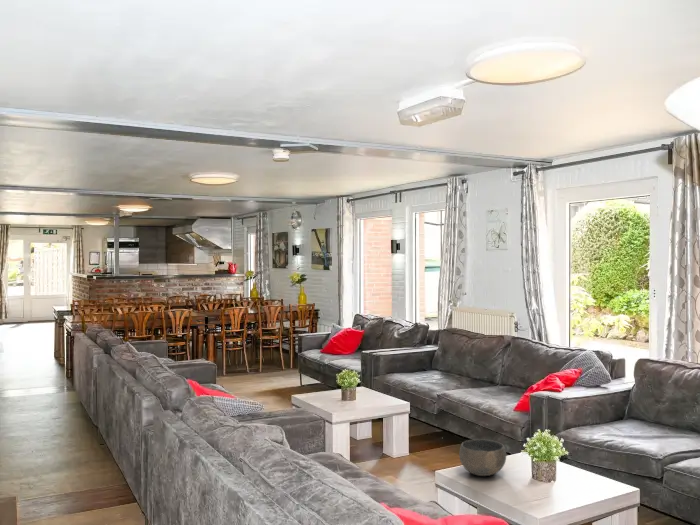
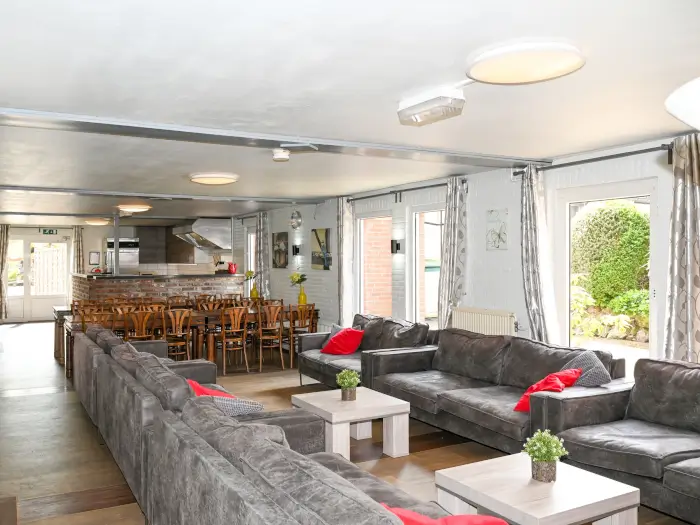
- bowl (482, 459)
